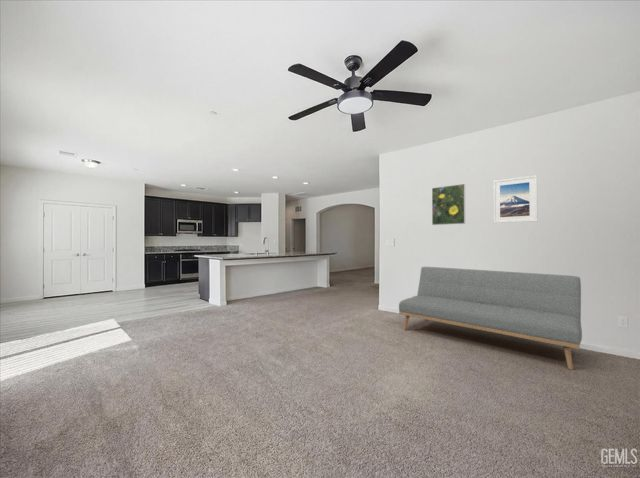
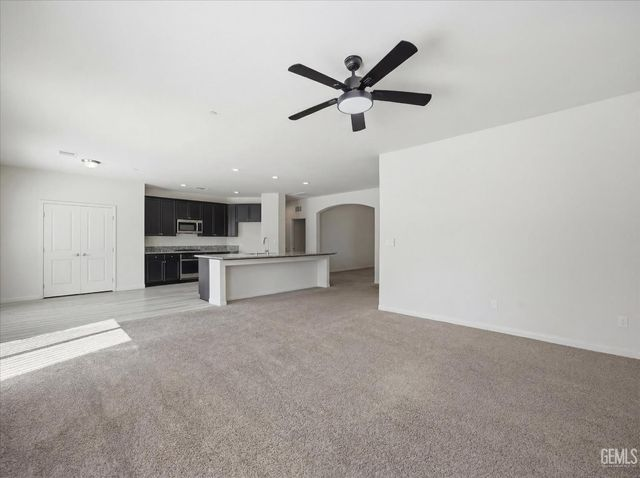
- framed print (448, 205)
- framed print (514, 200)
- sofa (481, 305)
